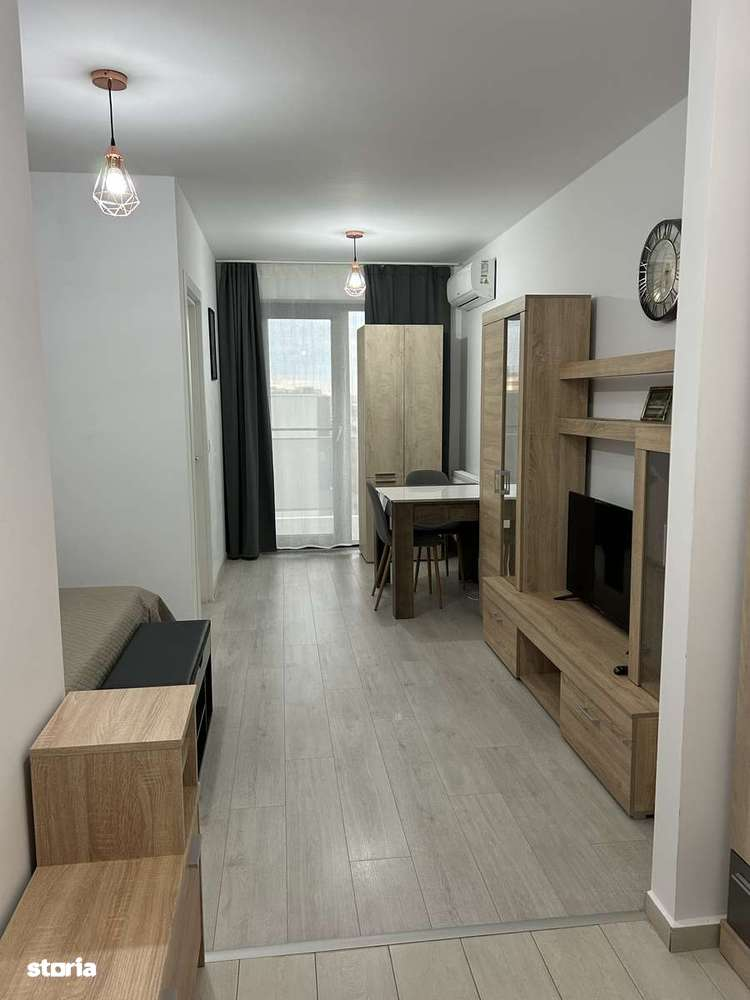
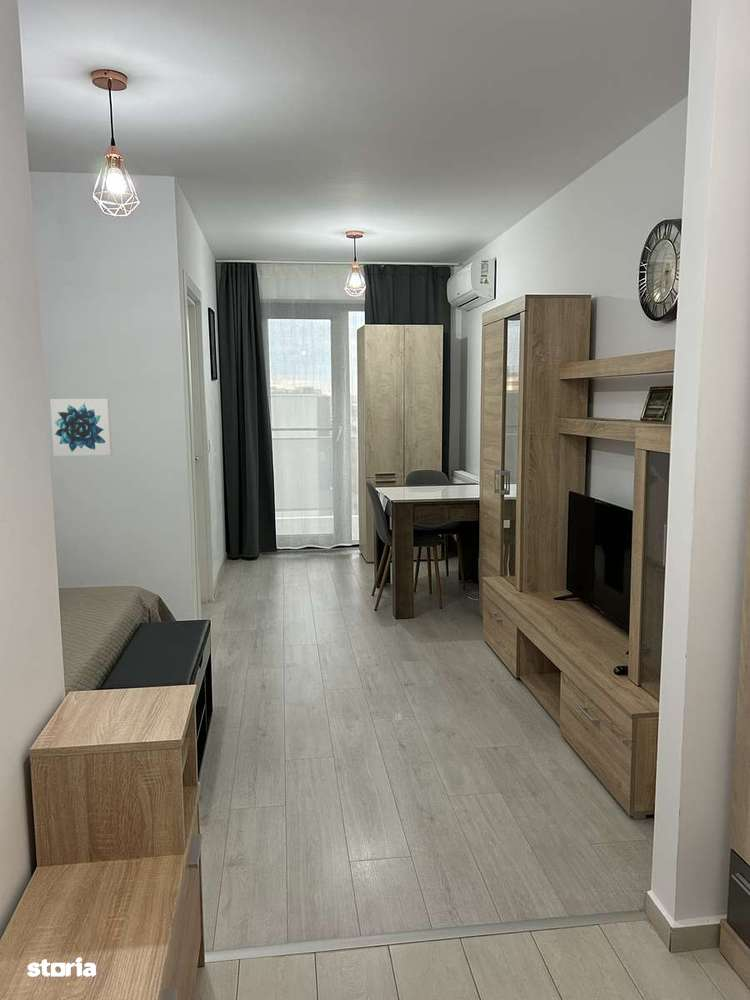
+ wall art (81, 427)
